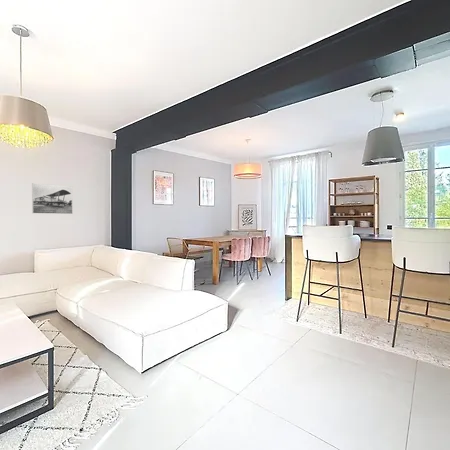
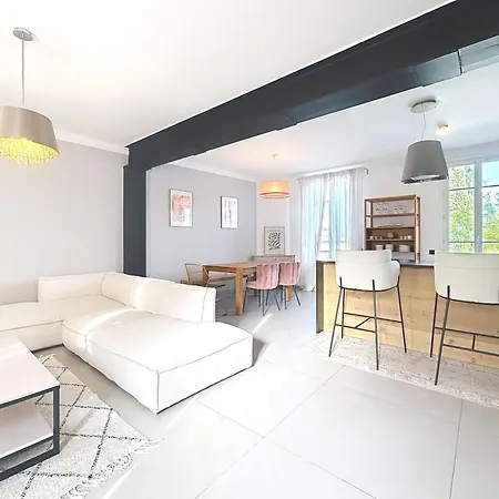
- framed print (53, 199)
